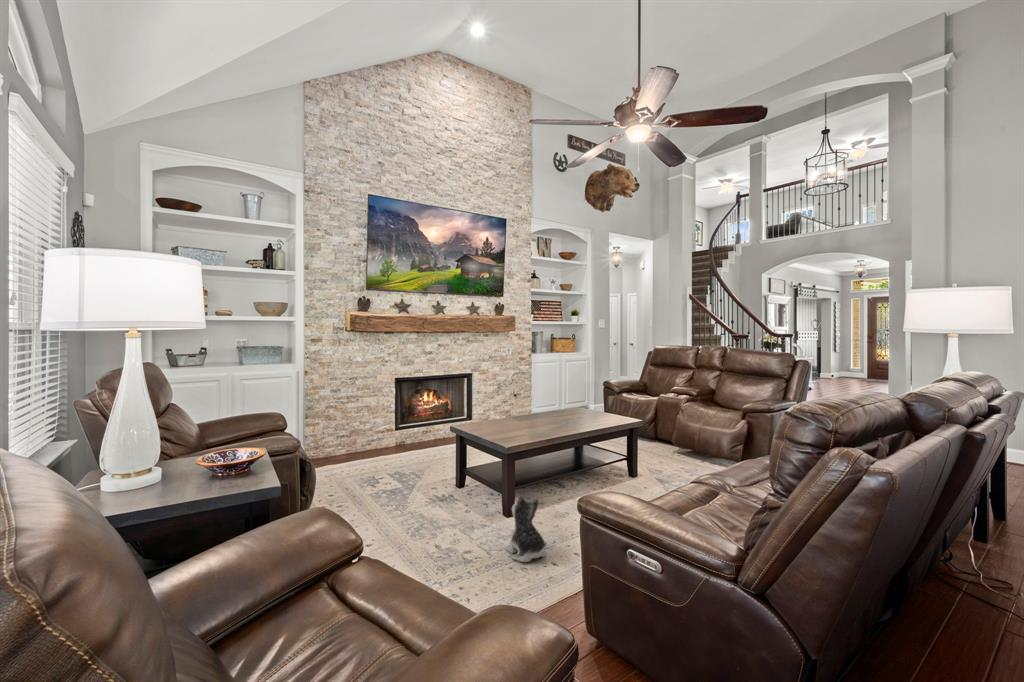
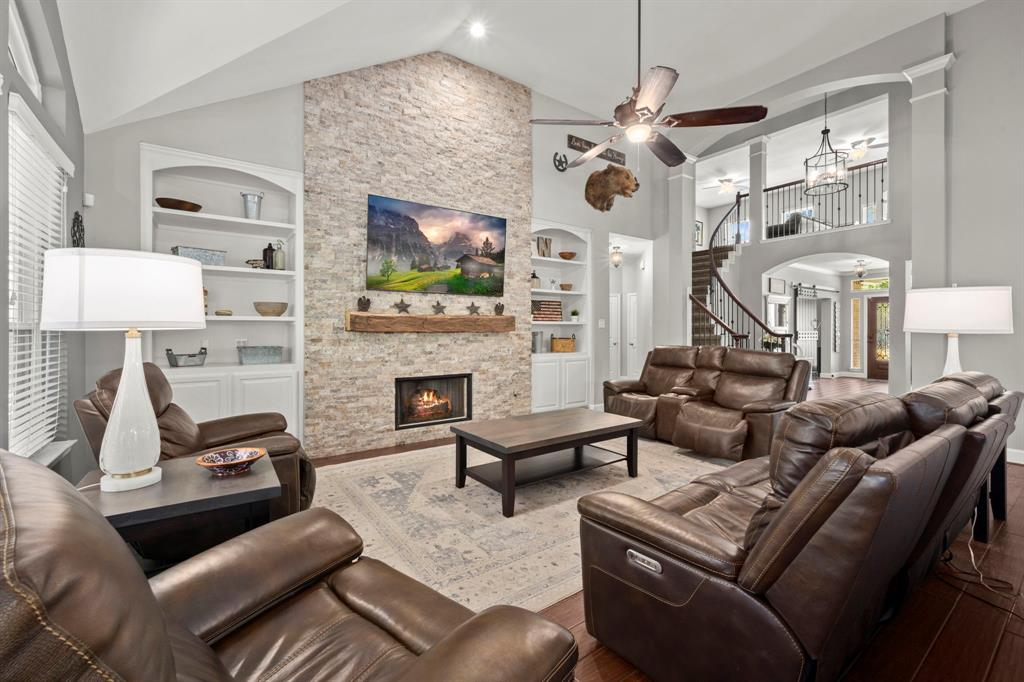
- plush toy (528, 526)
